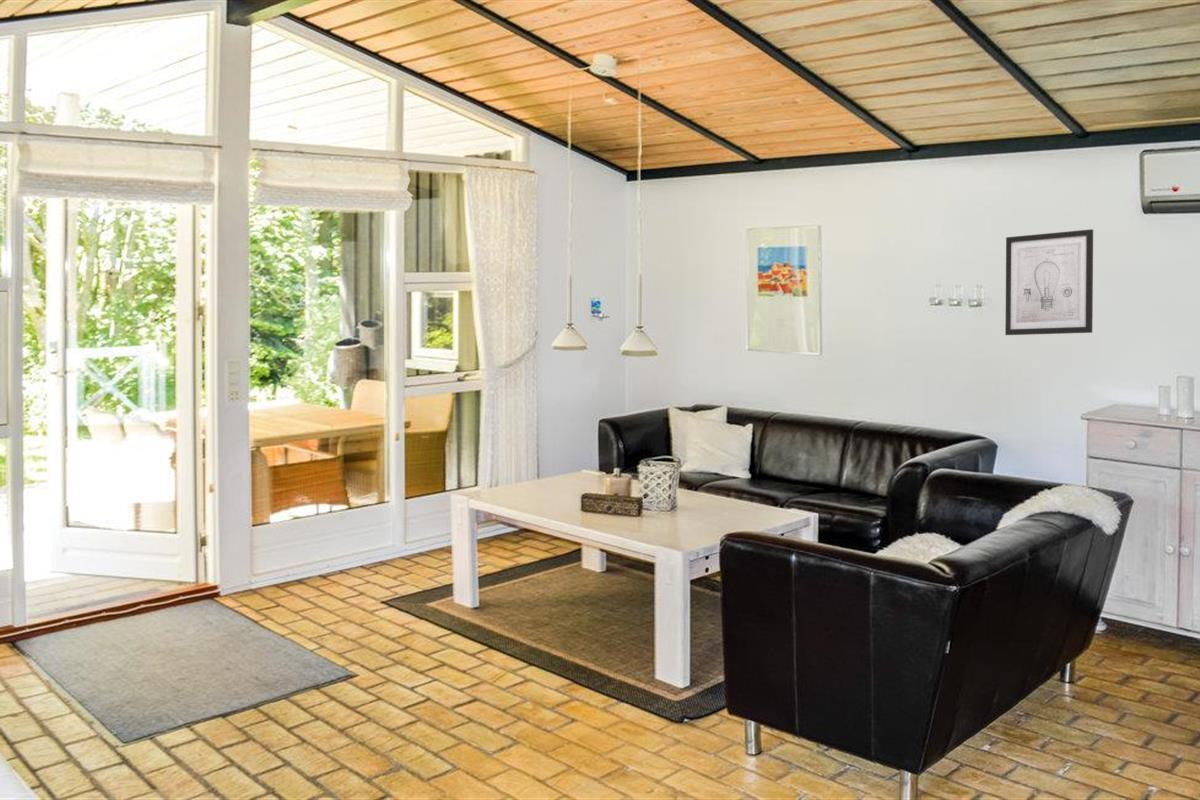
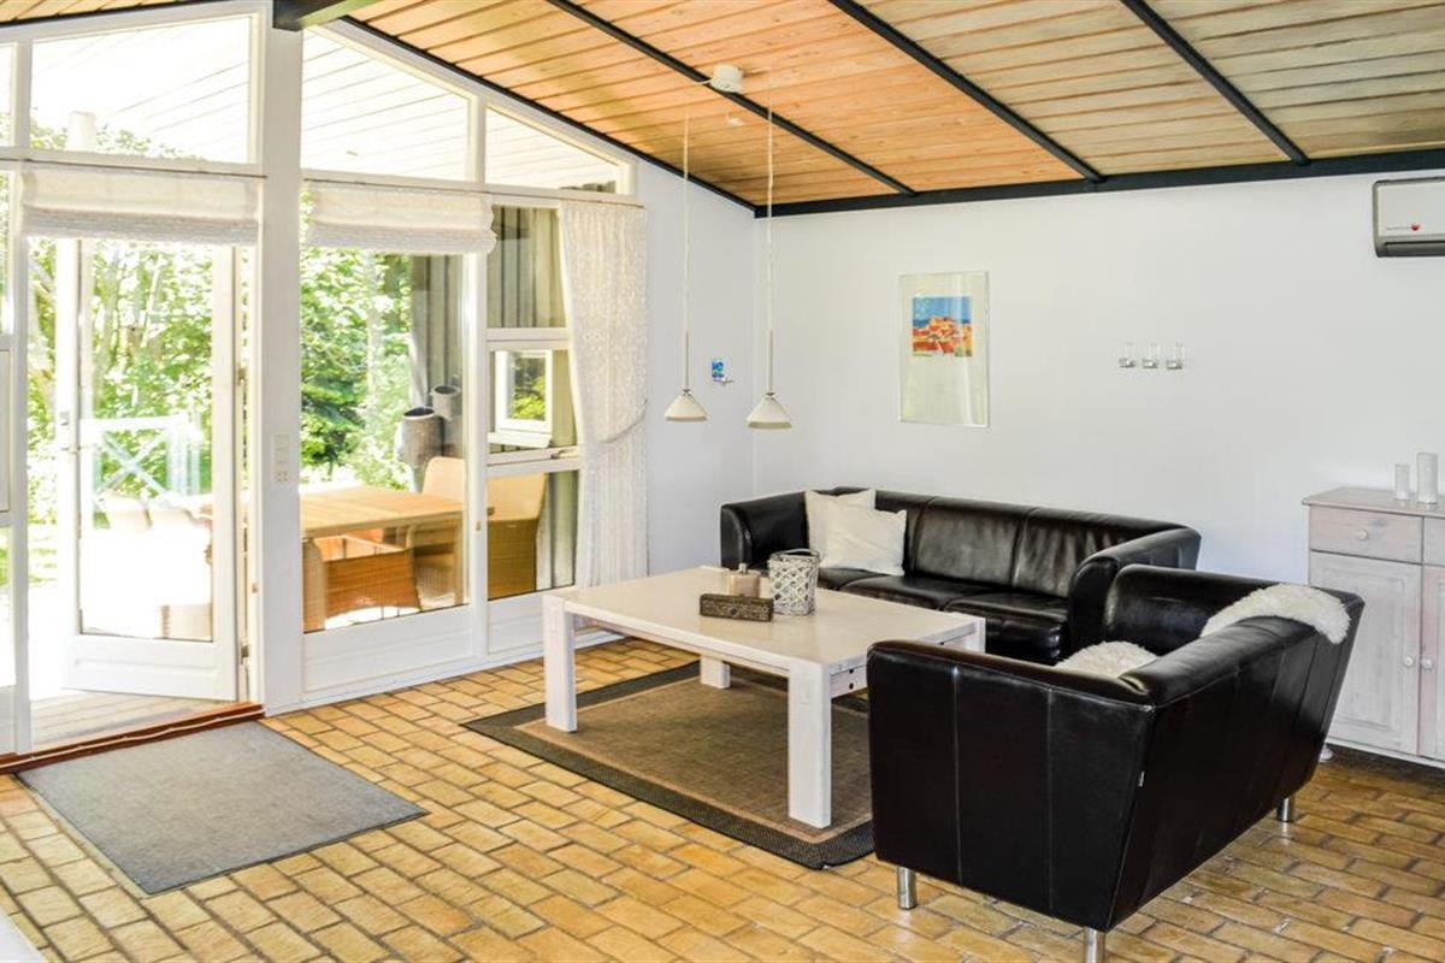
- wall art (1048, 283)
